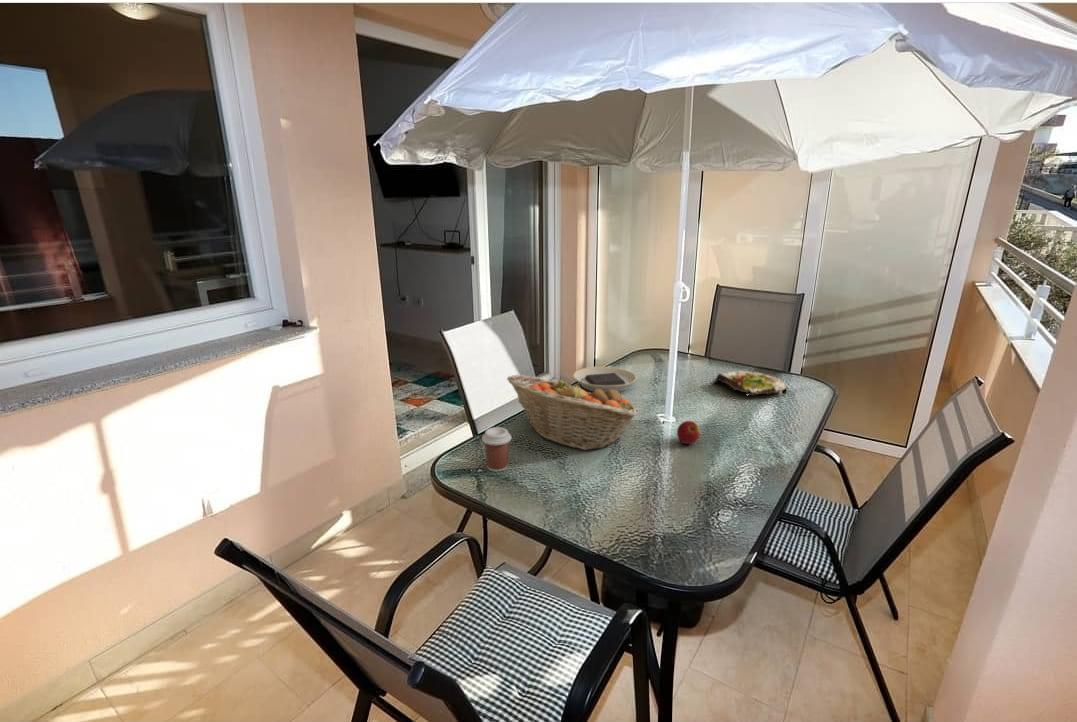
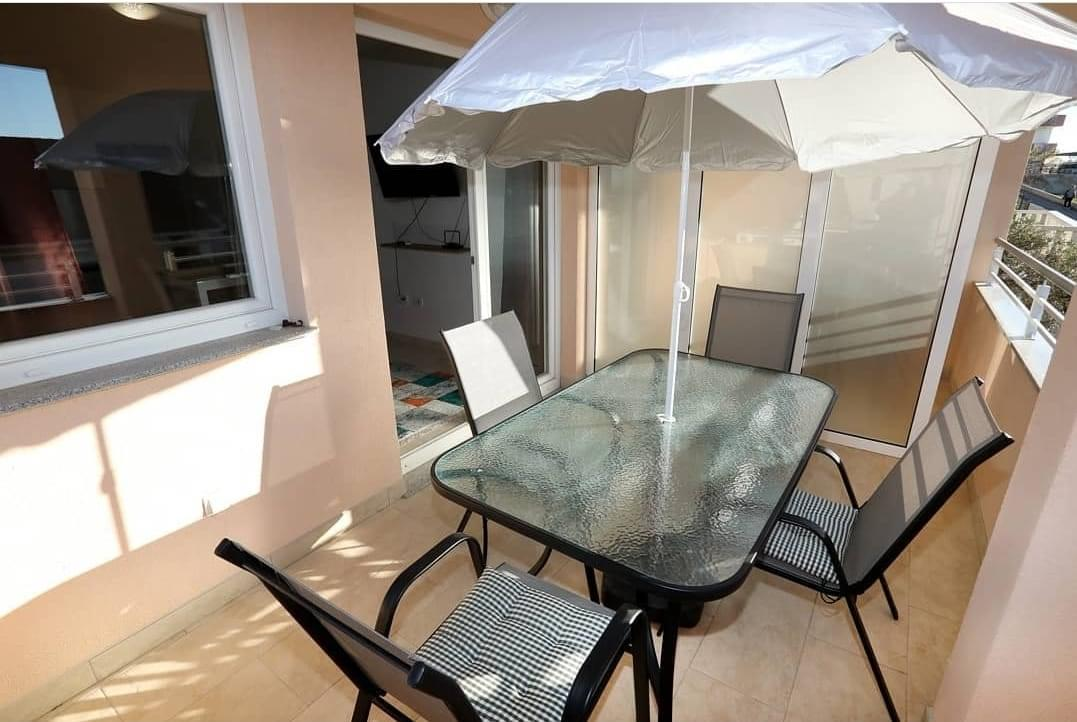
- fruit basket (571, 404)
- coffee cup (497, 449)
- plate (604, 380)
- salad plate (752, 380)
- apple (688, 432)
